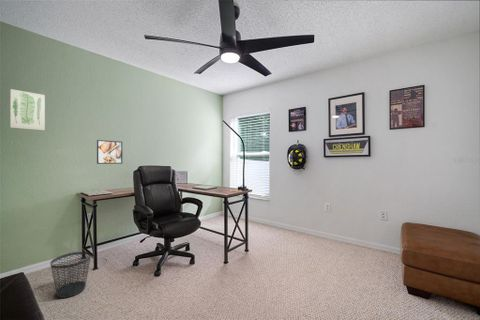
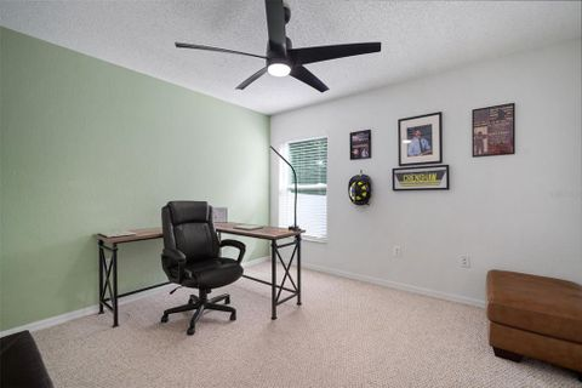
- wastebasket (71, 274)
- wall art (28, 110)
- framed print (110, 152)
